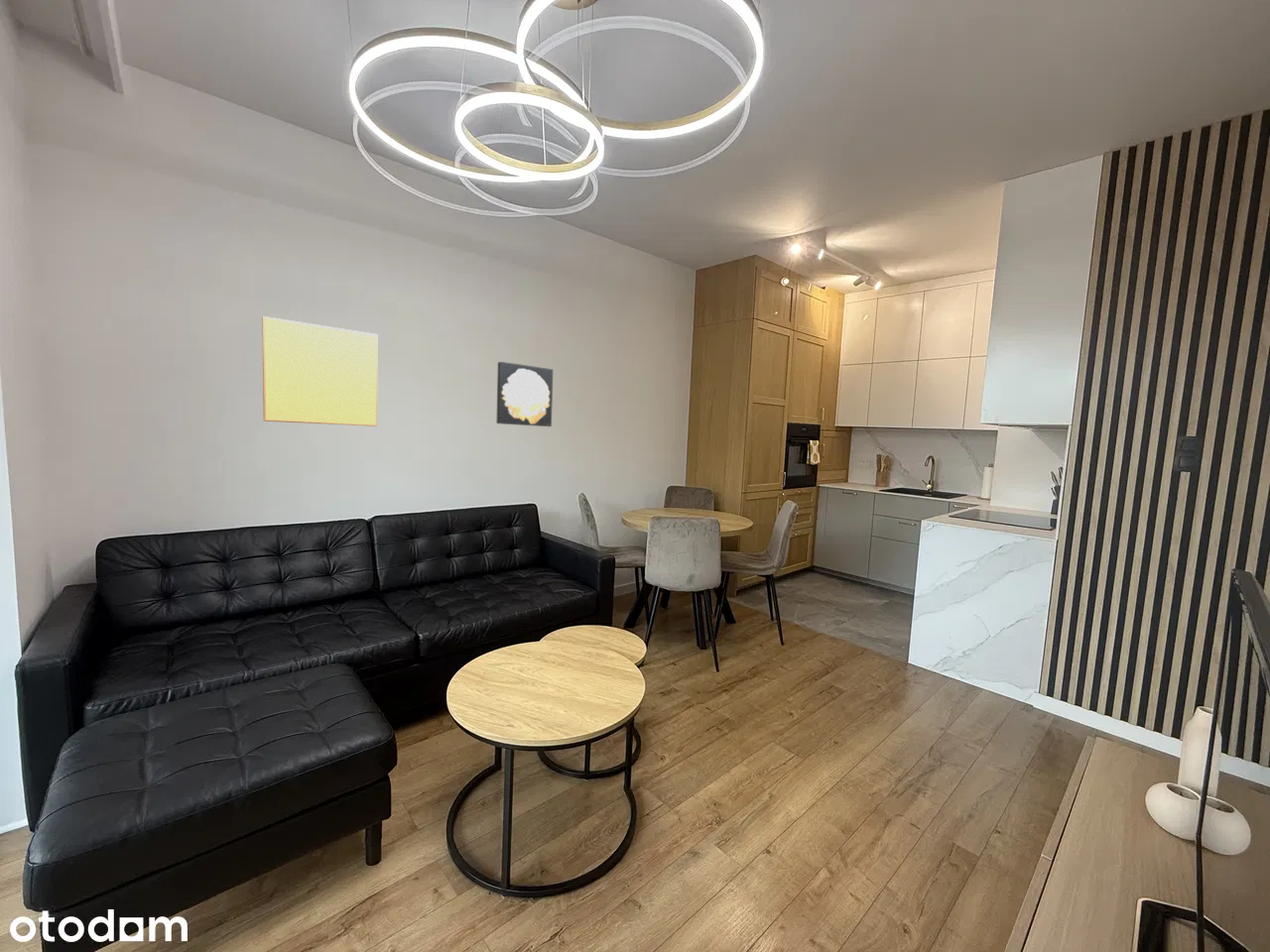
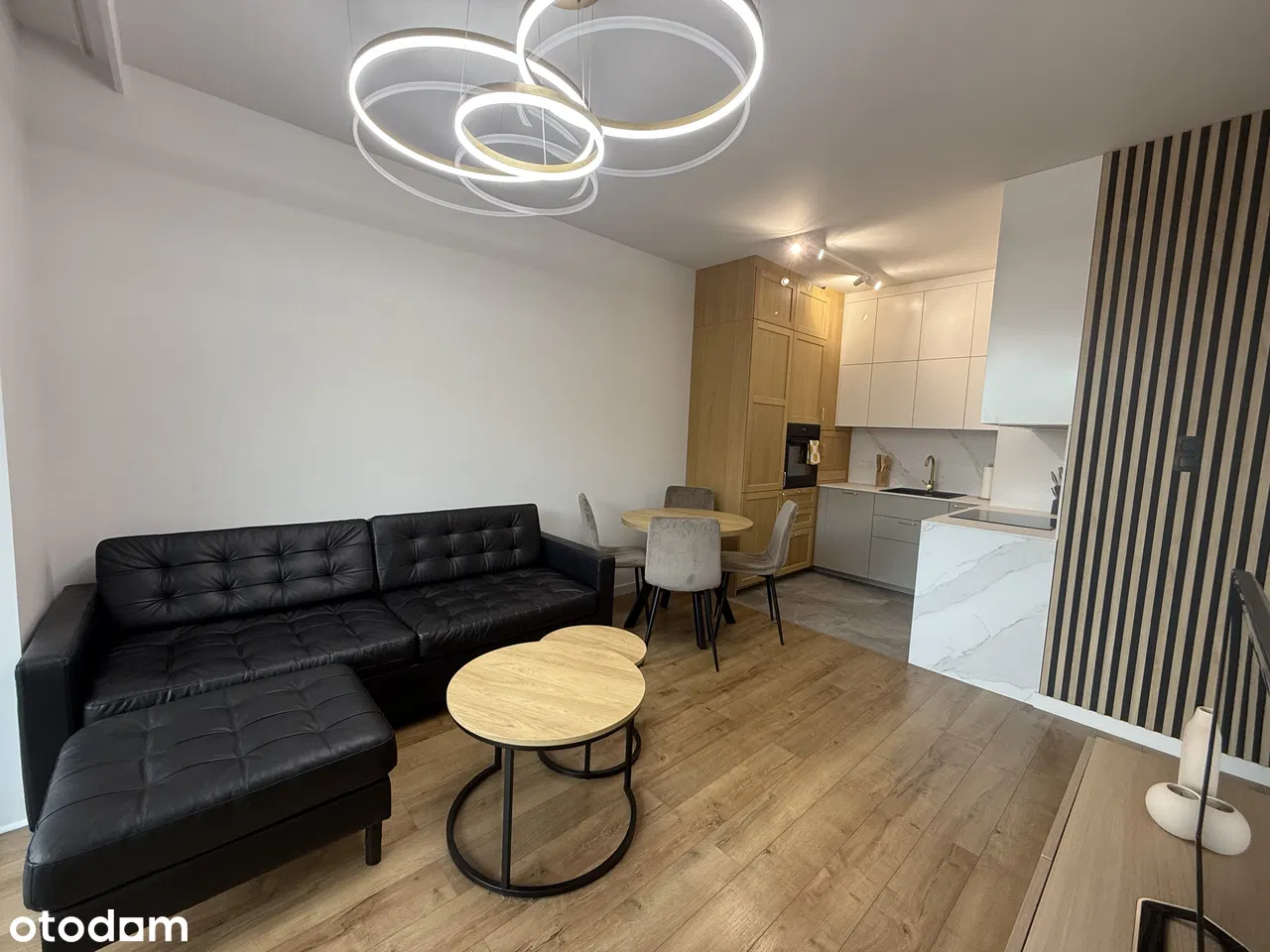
- wall art (525, 395)
- wall art (323, 375)
